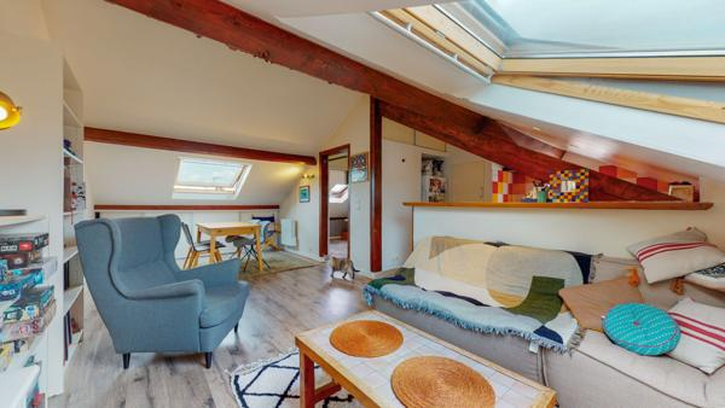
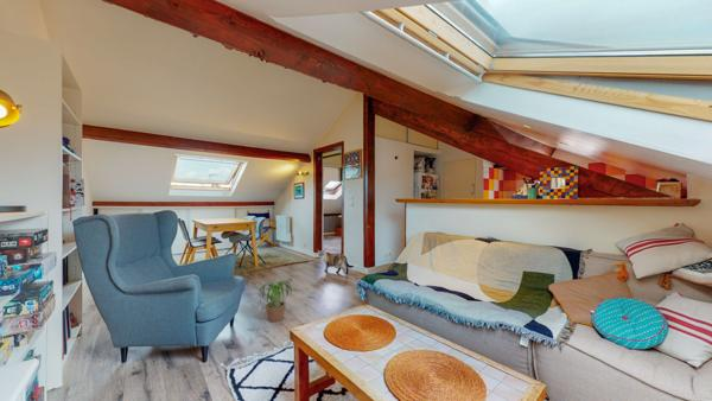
+ potted plant (274, 299)
